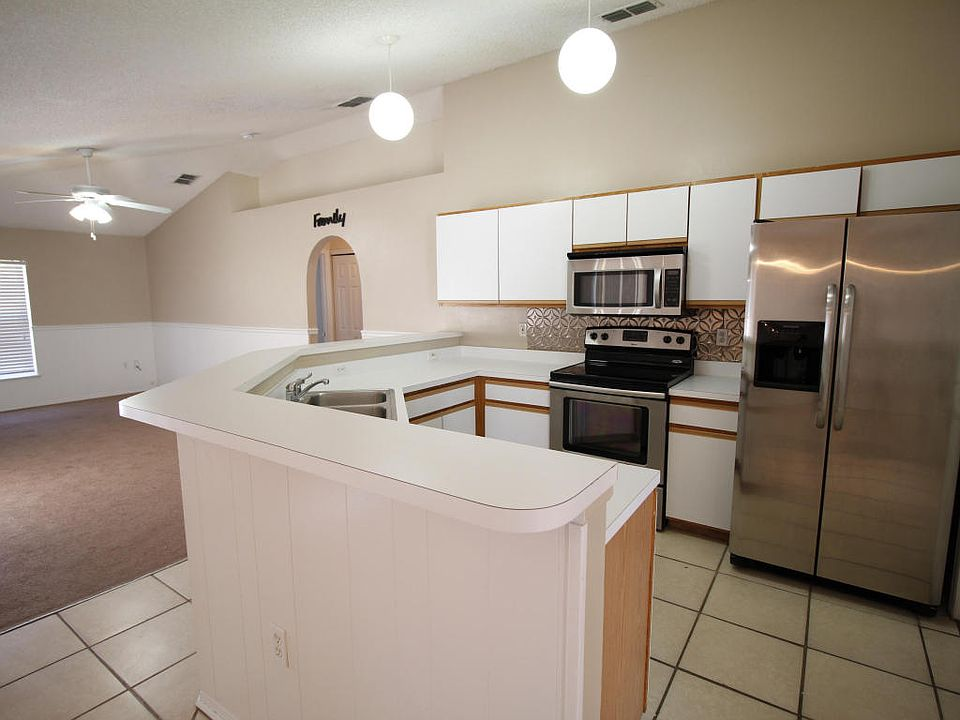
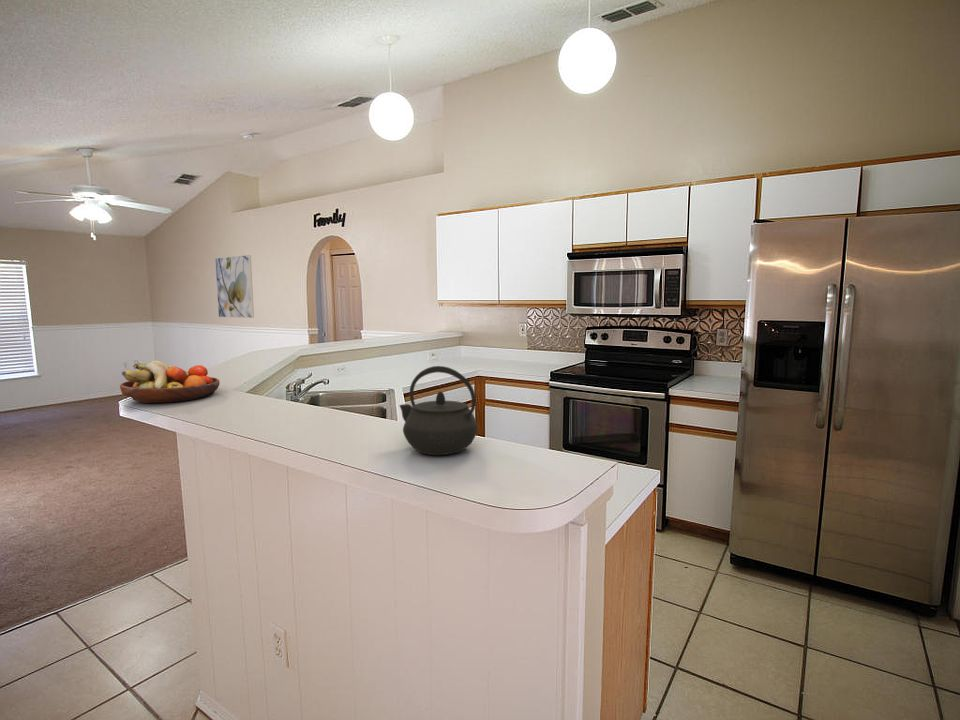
+ fruit bowl (171, 378)
+ kettle (435, 407)
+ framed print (234, 287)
